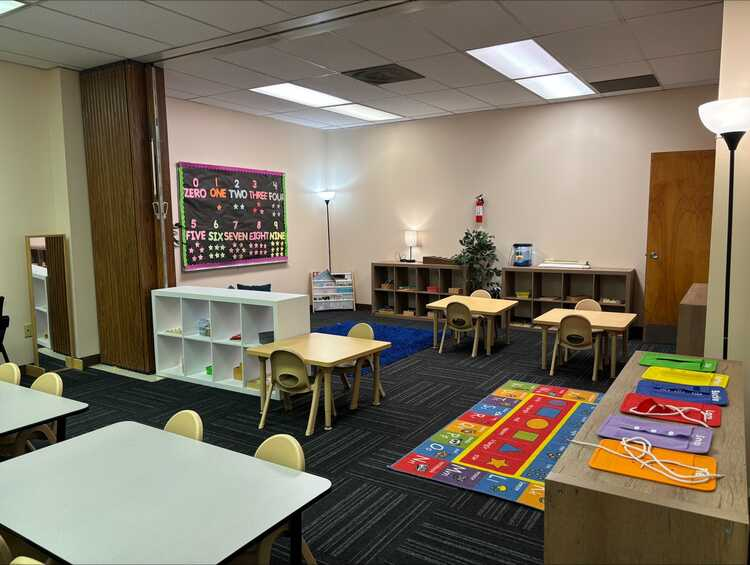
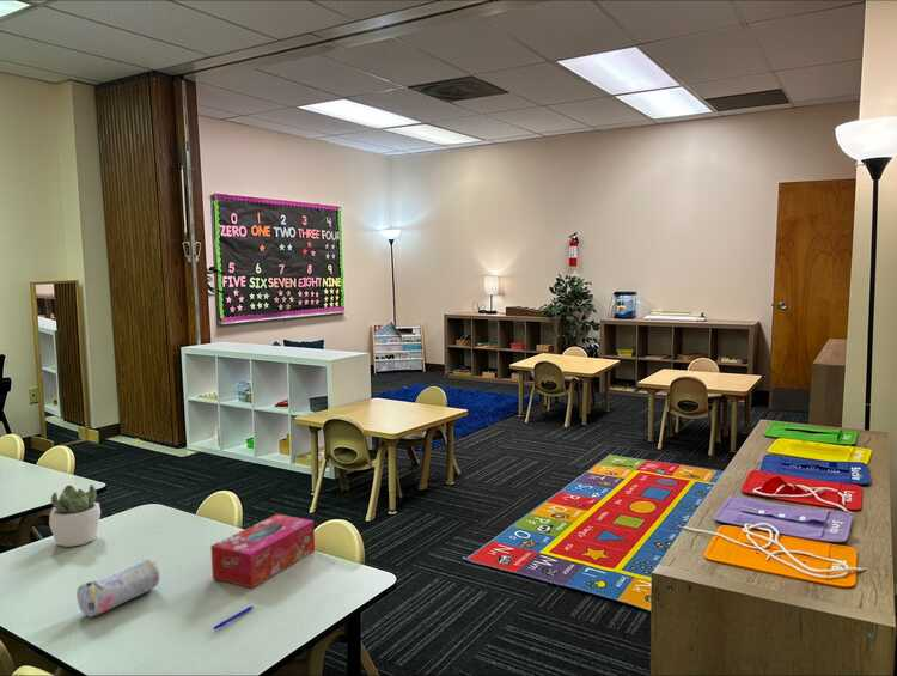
+ succulent plant (74, 513)
+ pen (234, 616)
+ pencil case (118, 585)
+ tissue box (264, 548)
